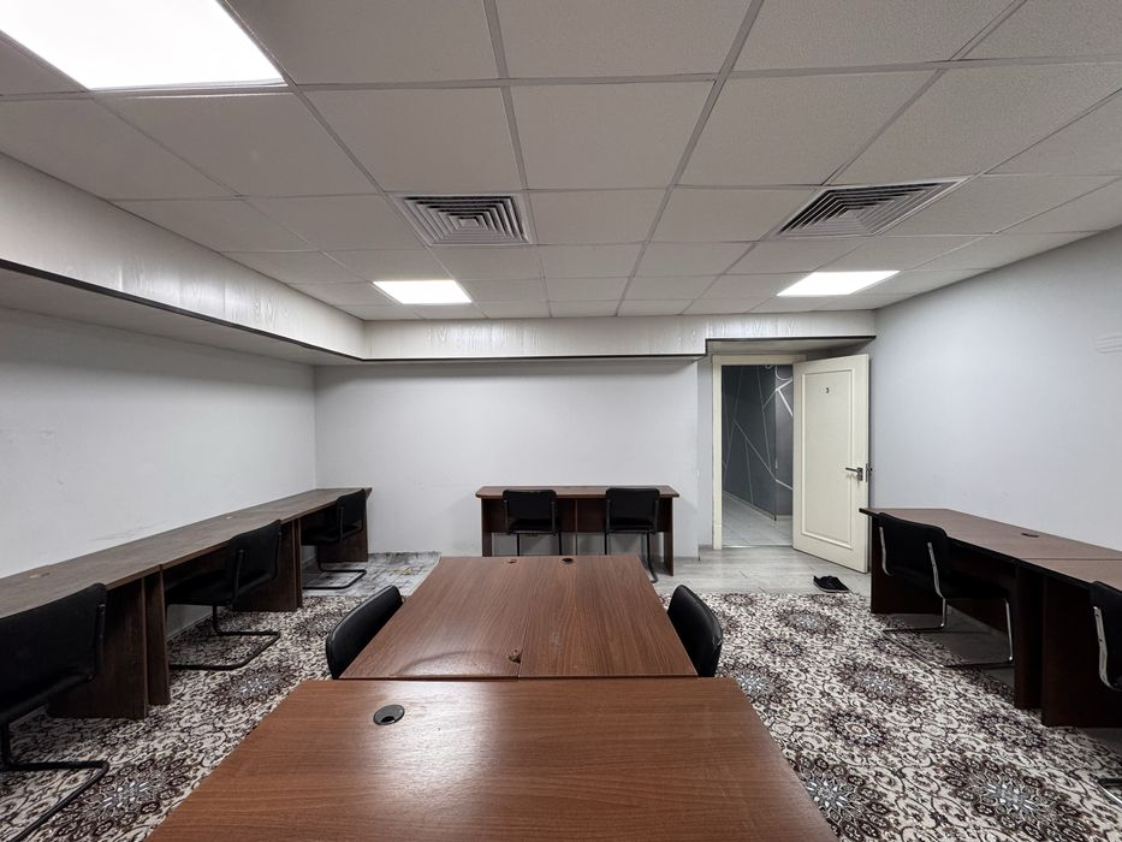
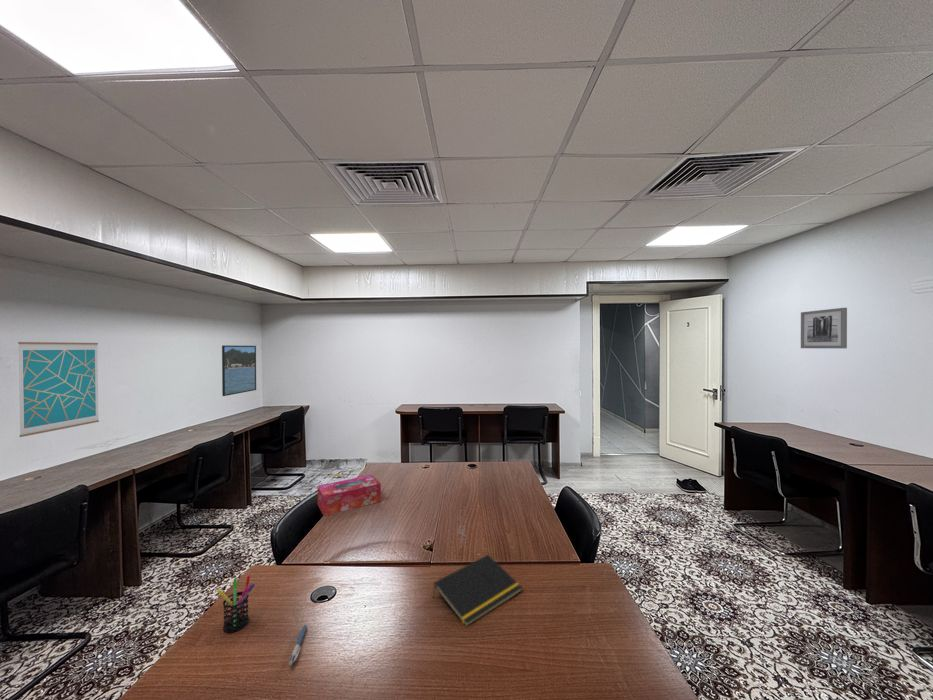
+ tissue box (349, 493)
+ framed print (240, 369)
+ wall art (62, 385)
+ notepad (478, 586)
+ wall art (822, 329)
+ pen holder (237, 600)
+ pen (299, 642)
